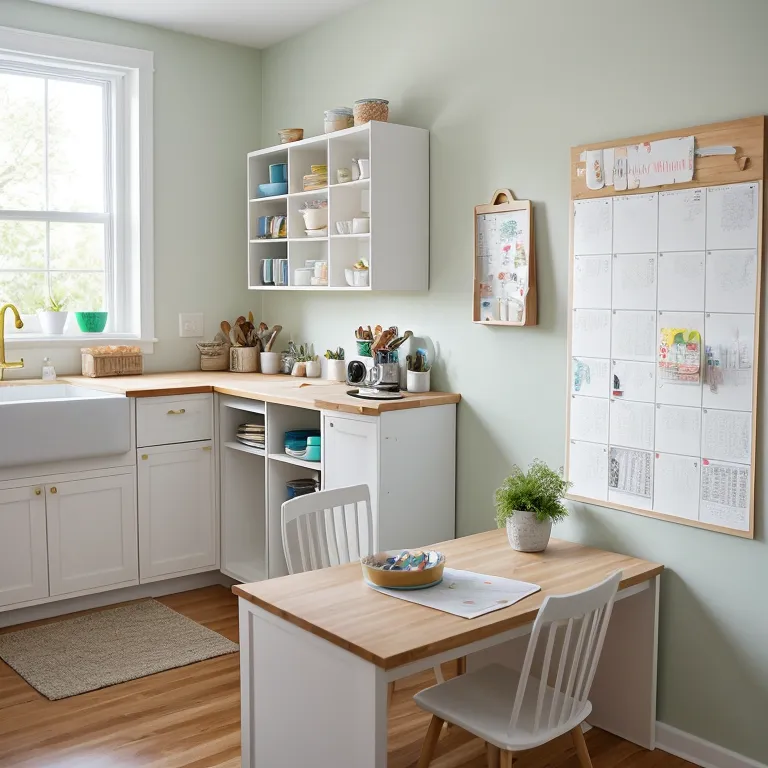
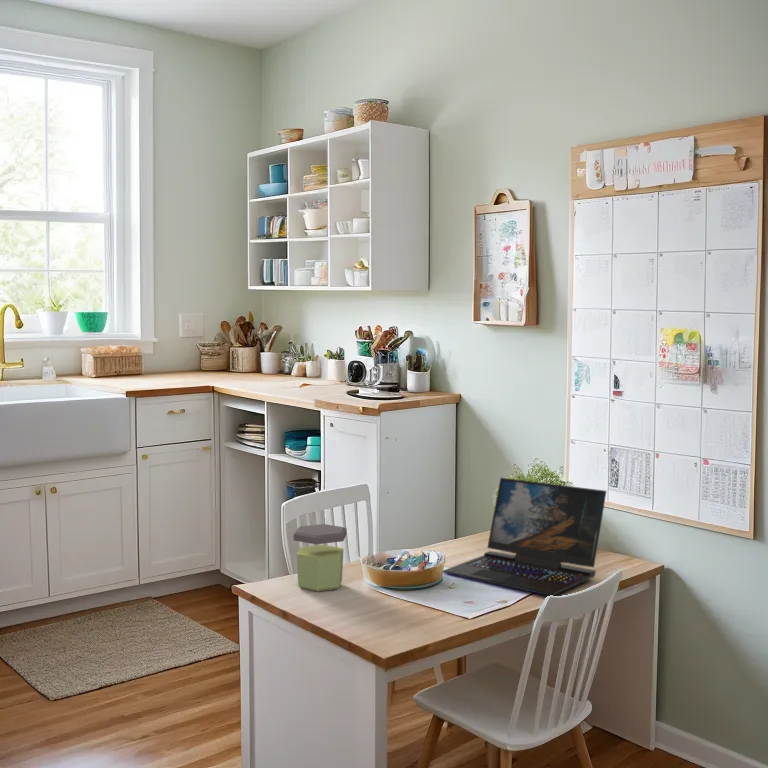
+ laptop (525, 533)
+ jar (320, 557)
